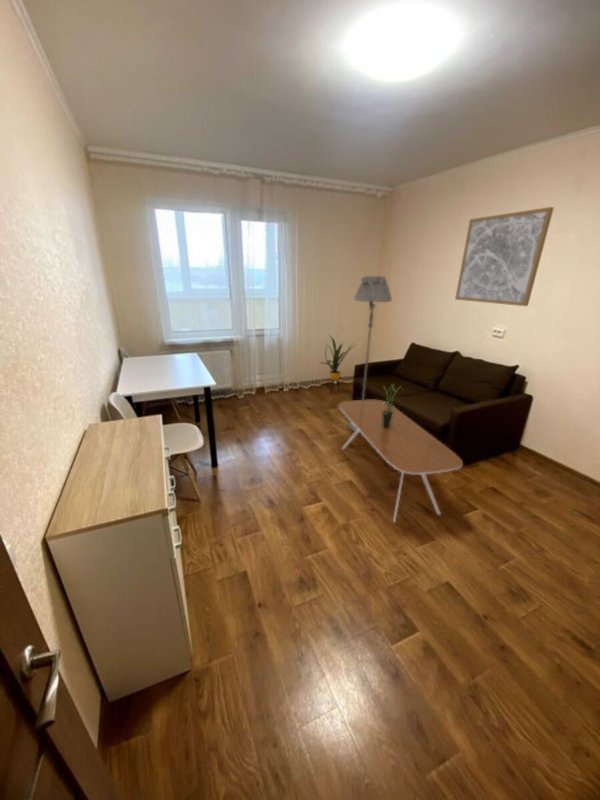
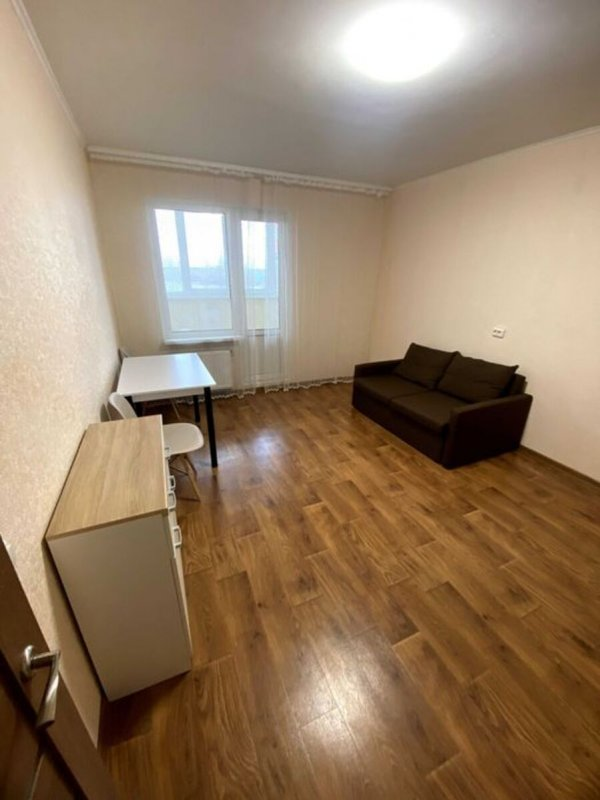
- potted plant (390, 405)
- wall art (497, 260)
- coffee table (386, 452)
- house plant (336, 365)
- floor lamp (367, 358)
